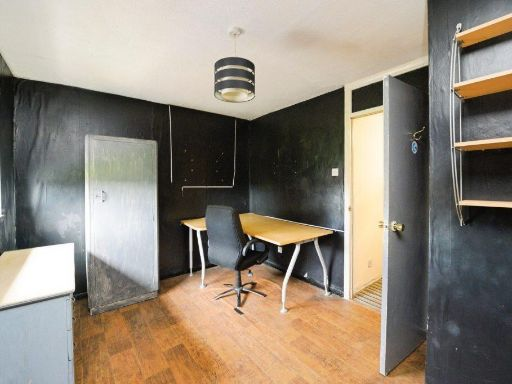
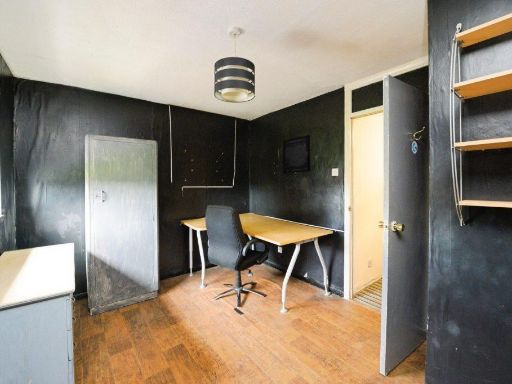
+ wall art (296, 155)
